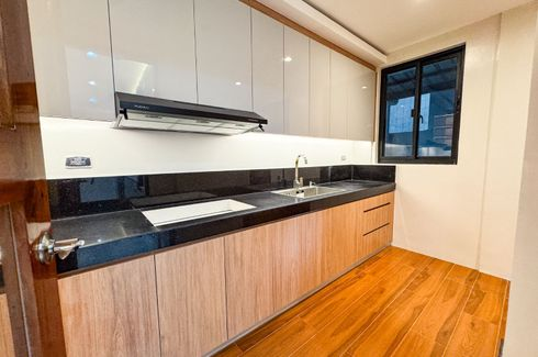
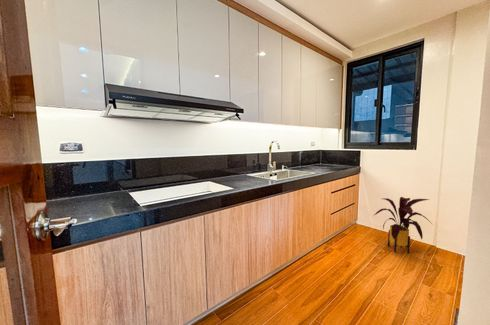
+ house plant (400, 222)
